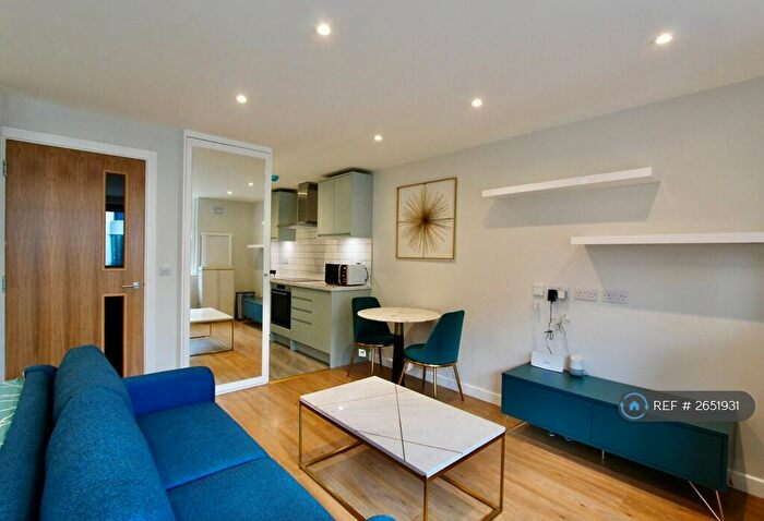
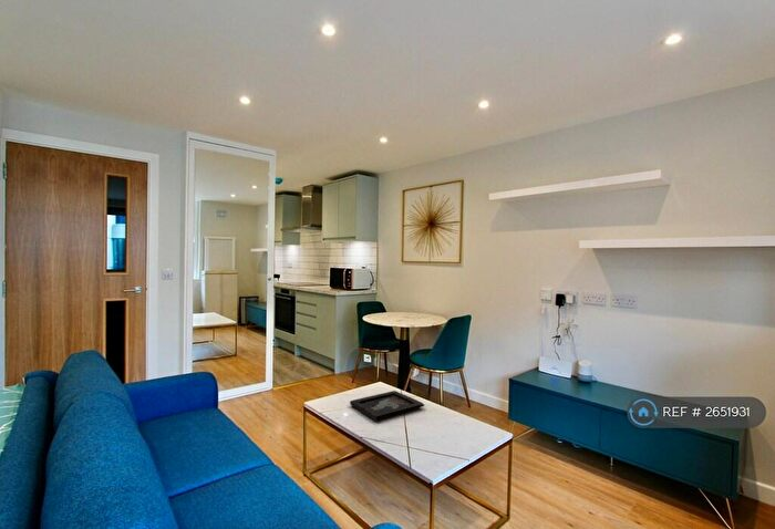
+ decorative tray (386, 404)
